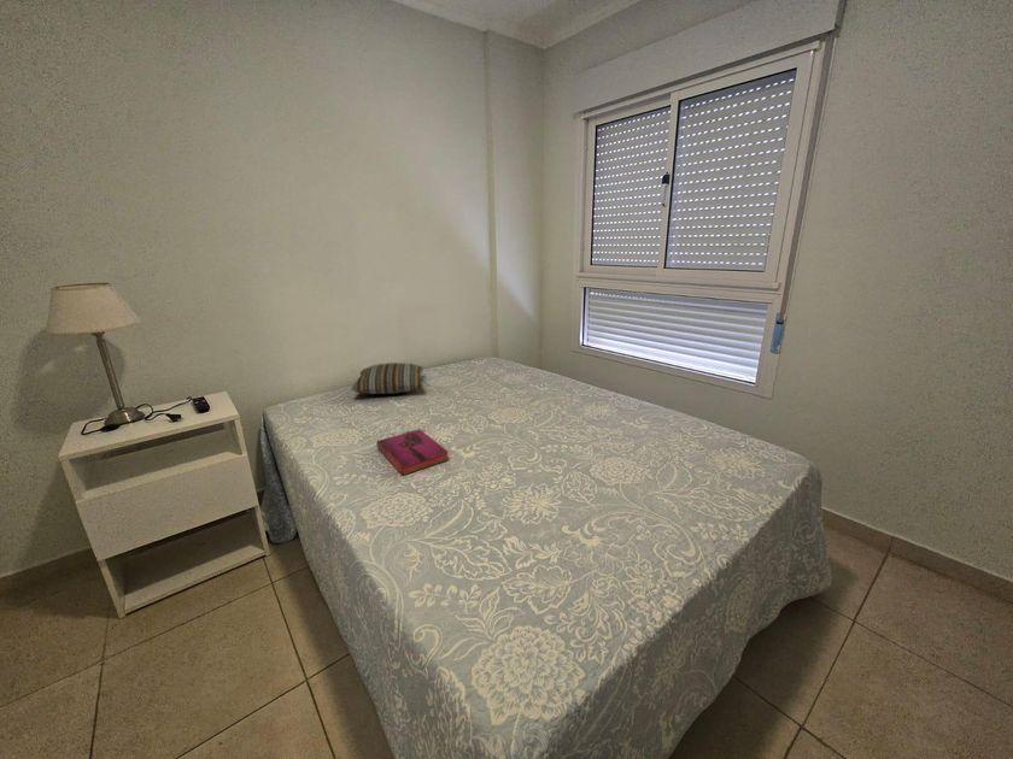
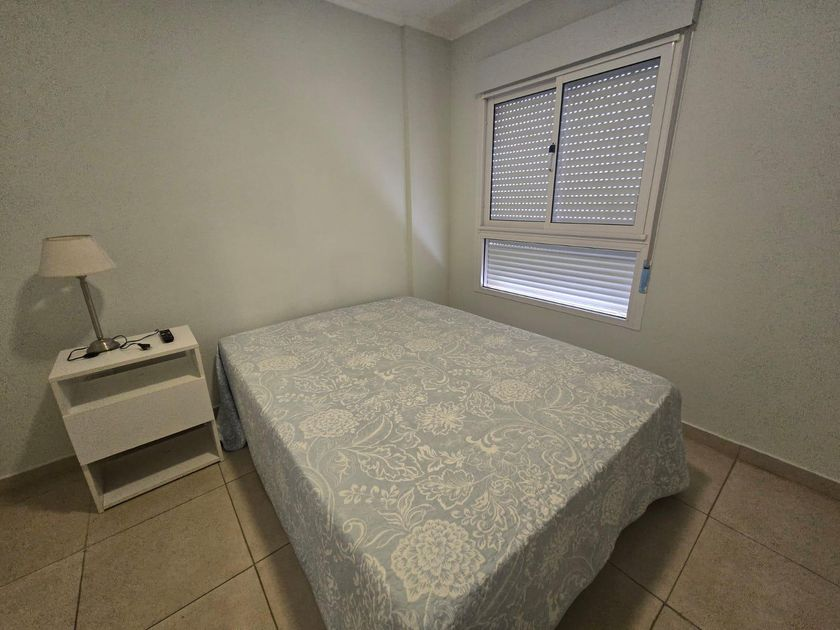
- pillow (390, 377)
- hardback book (411, 449)
